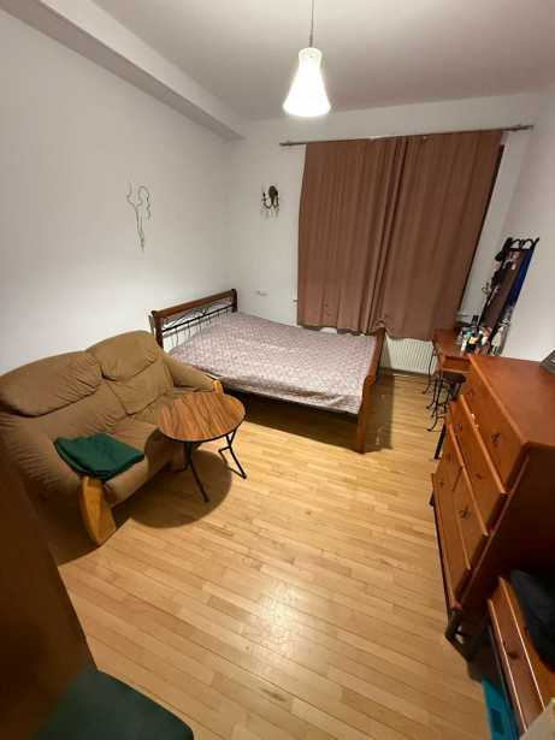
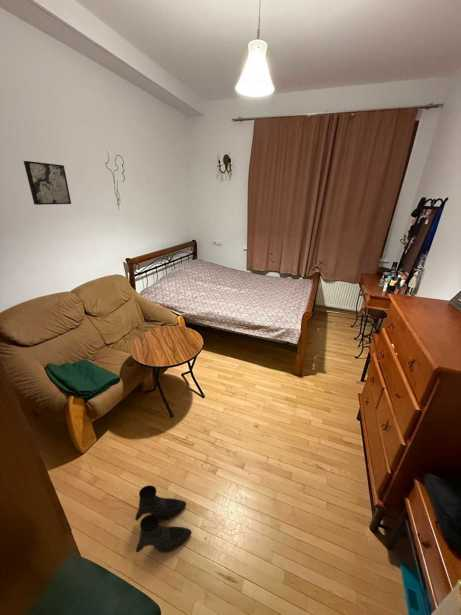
+ boots (161, 514)
+ wall art (49, 184)
